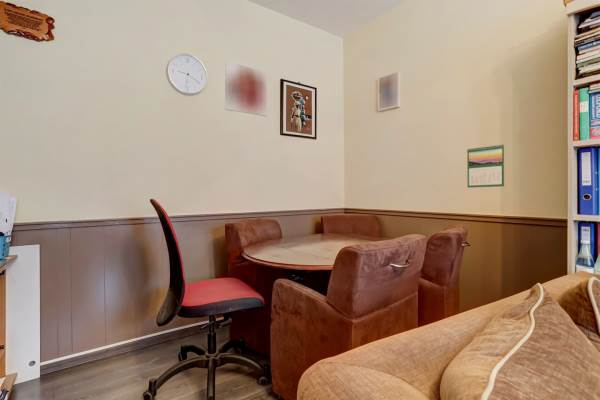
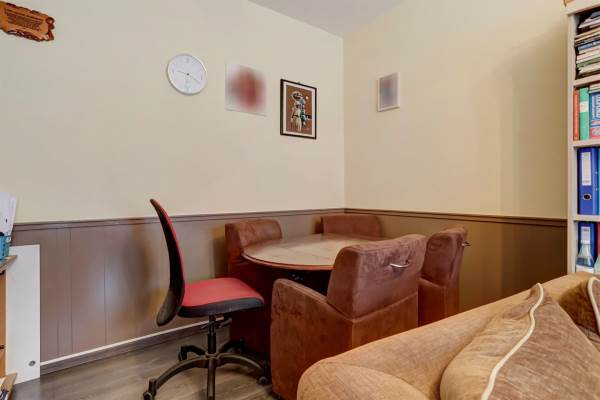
- calendar (485, 166)
